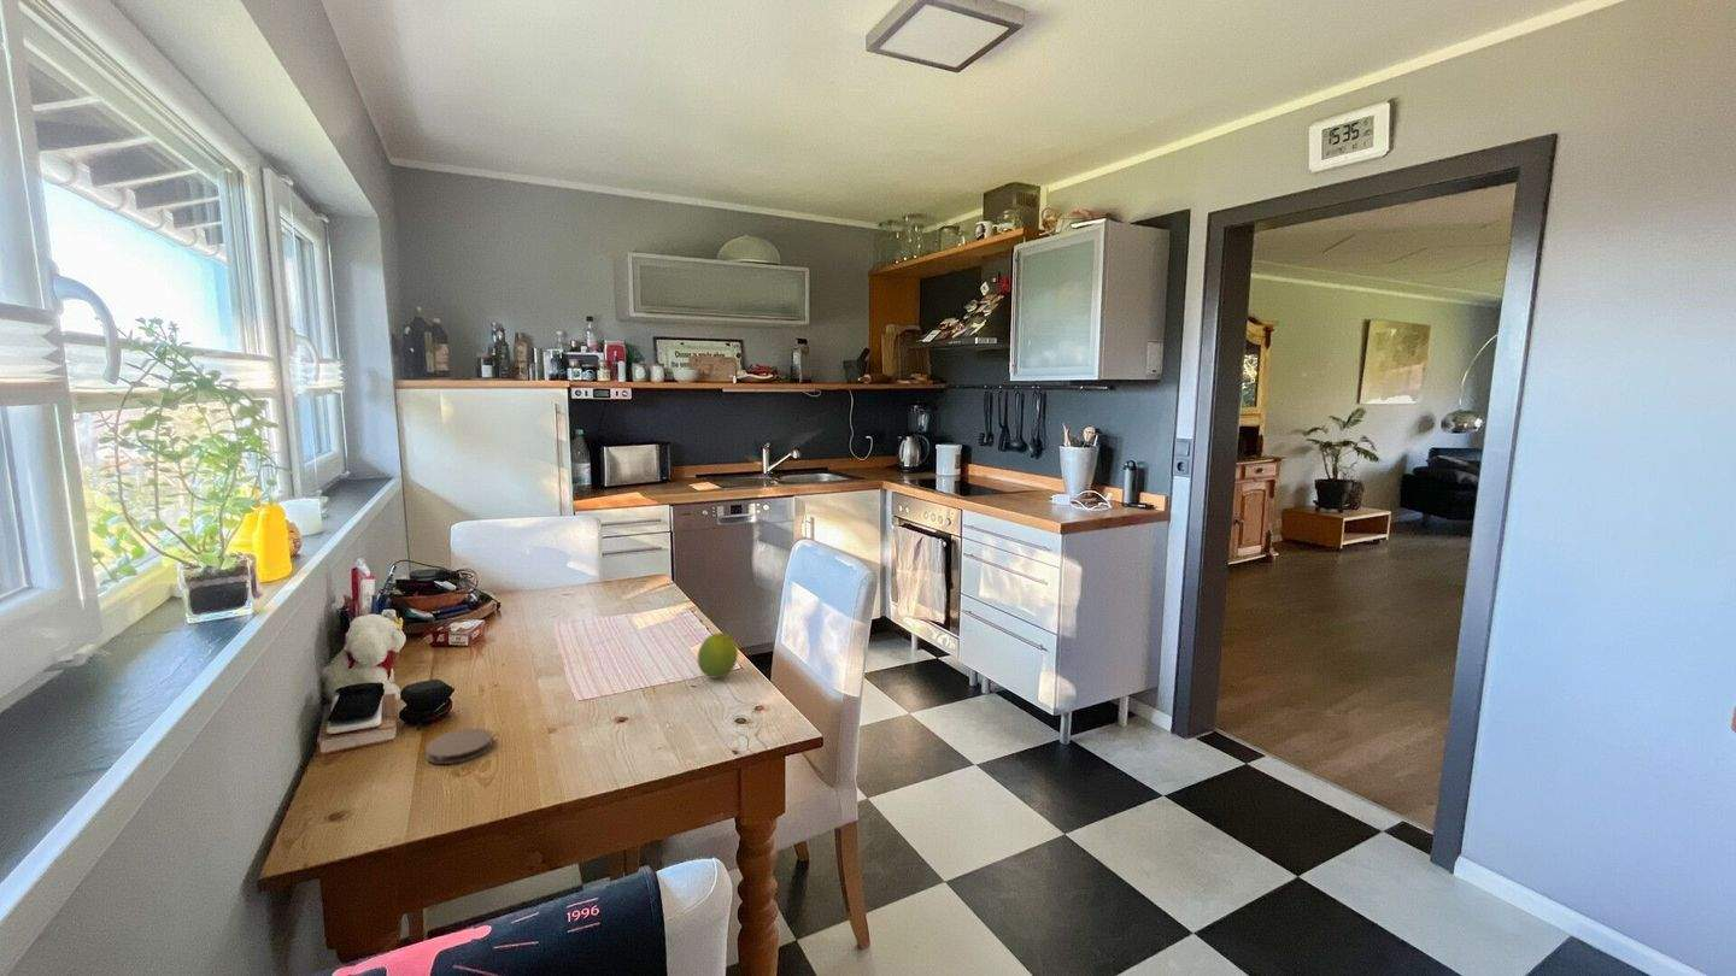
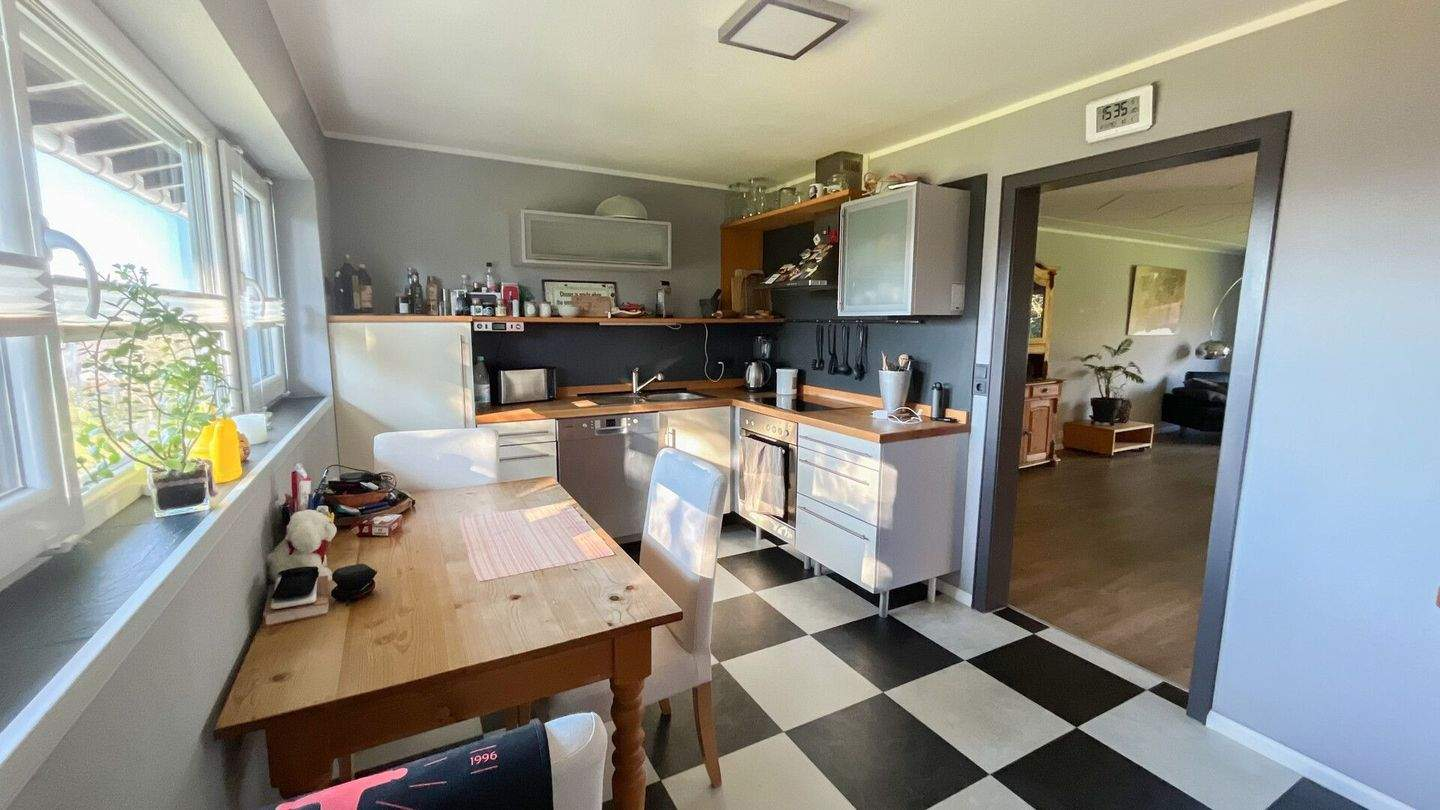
- fruit (717, 654)
- coaster (459, 745)
